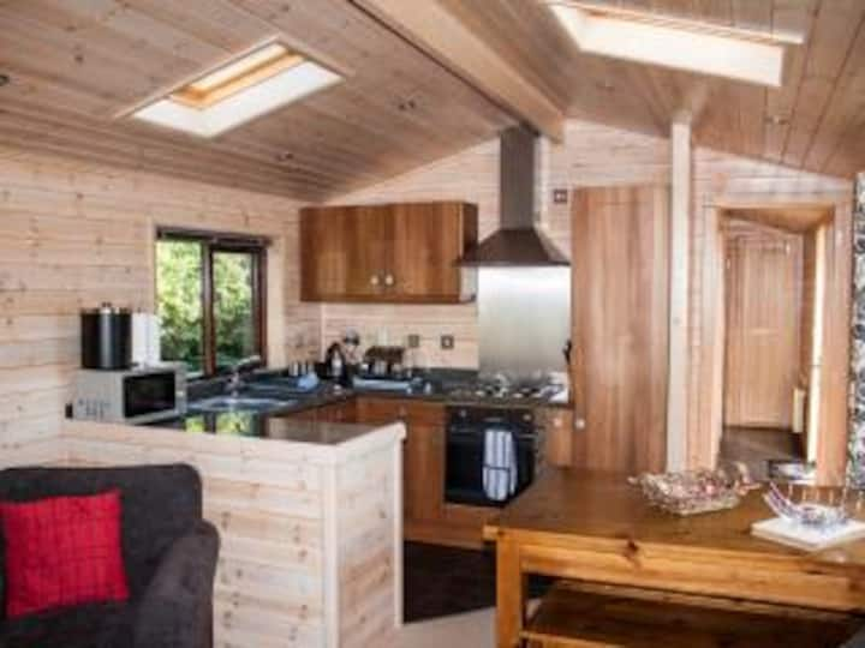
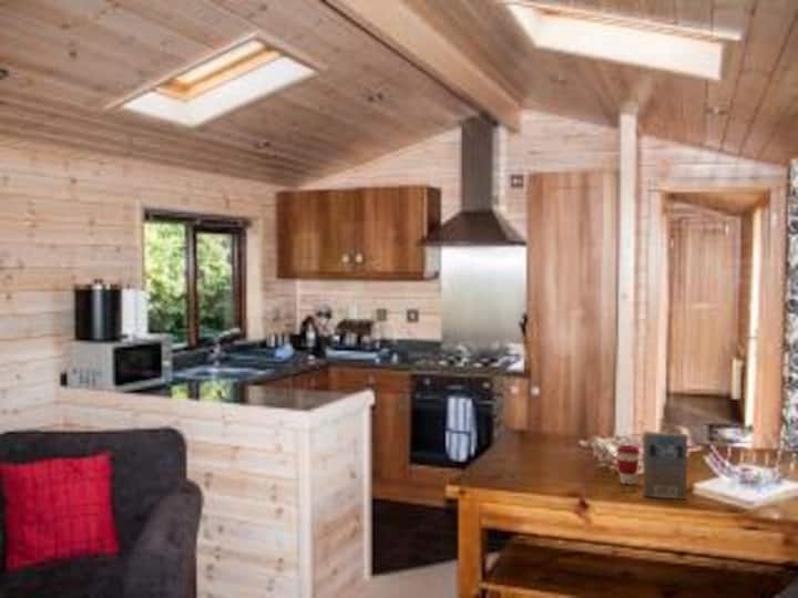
+ book (664, 465)
+ coffee cup (627, 464)
